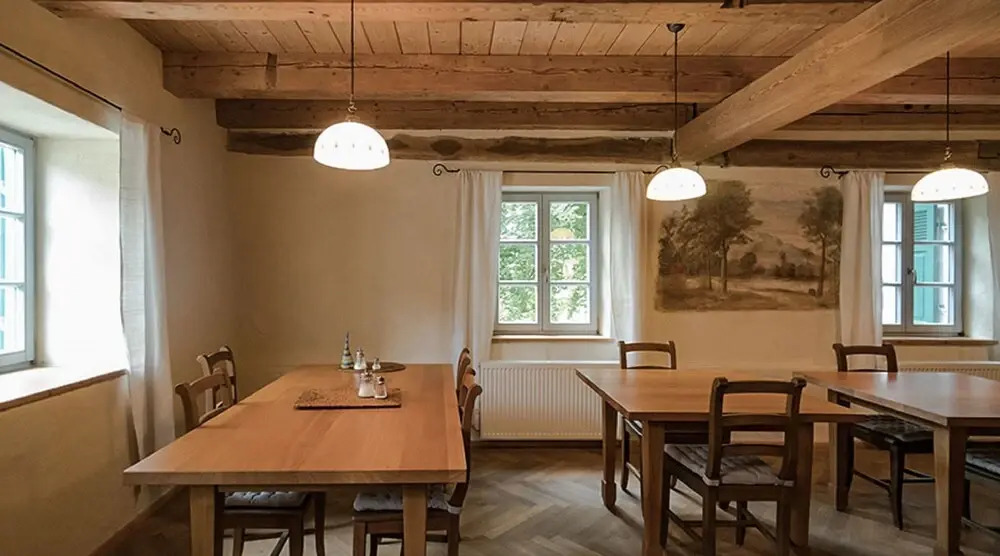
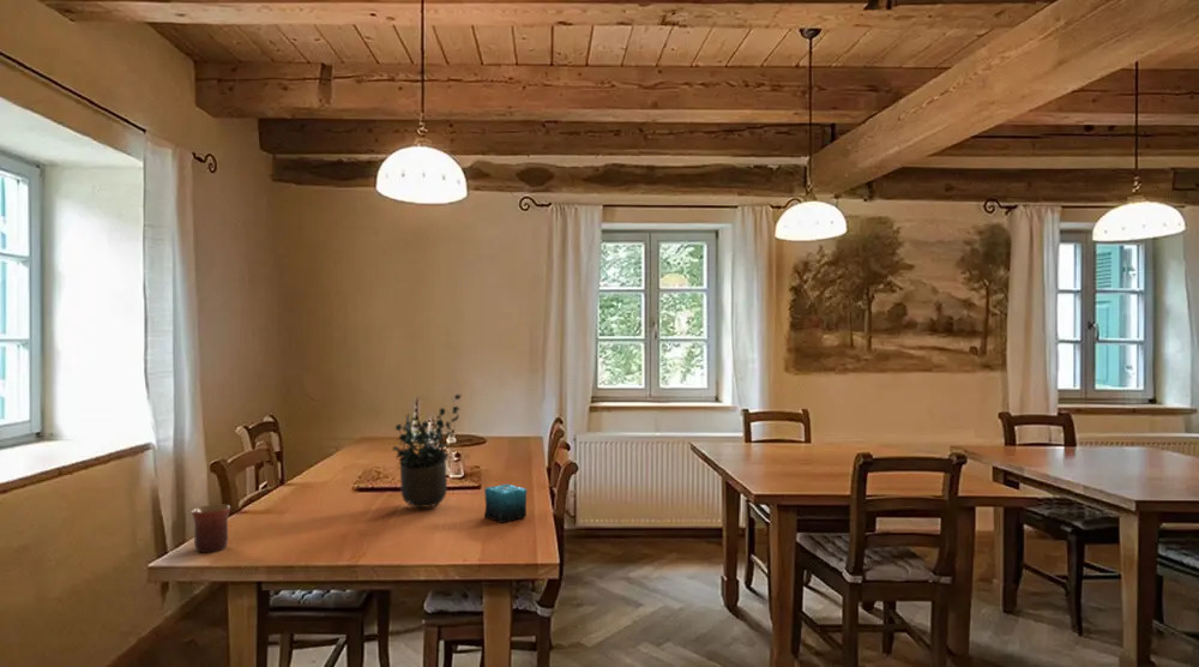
+ candle (505, 497)
+ mug (210, 527)
+ potted plant (426, 451)
